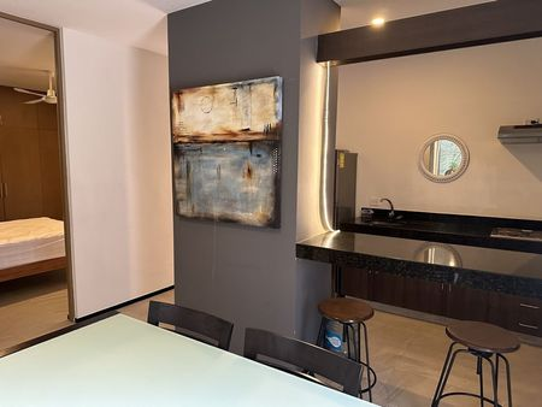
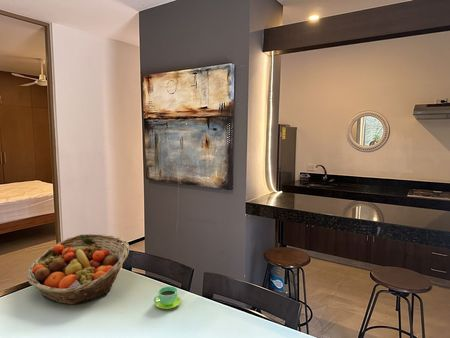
+ cup (167, 297)
+ fruit basket (80, 266)
